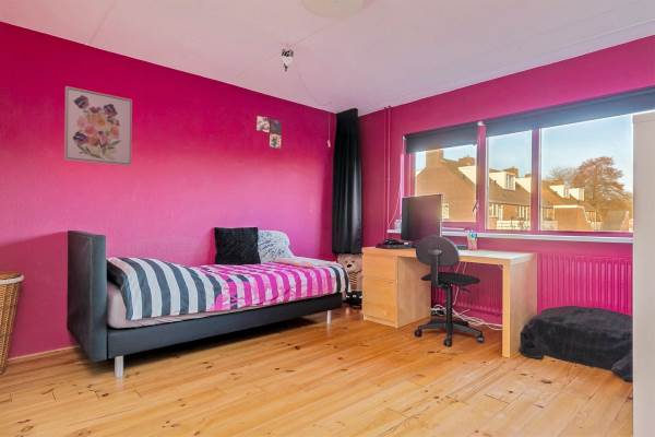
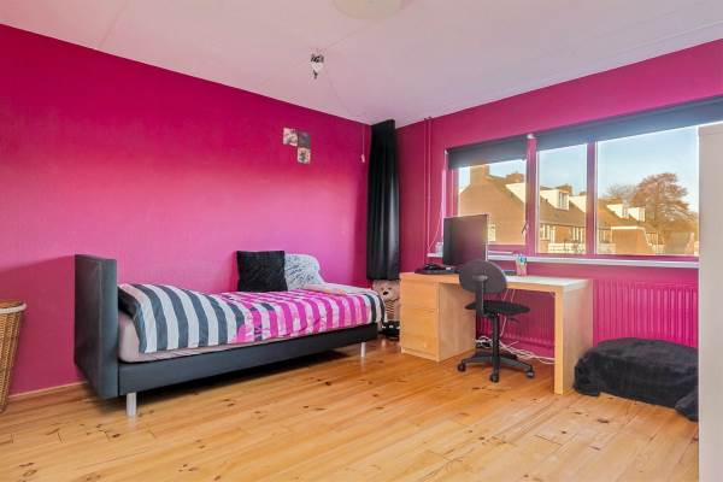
- wall art (99, 128)
